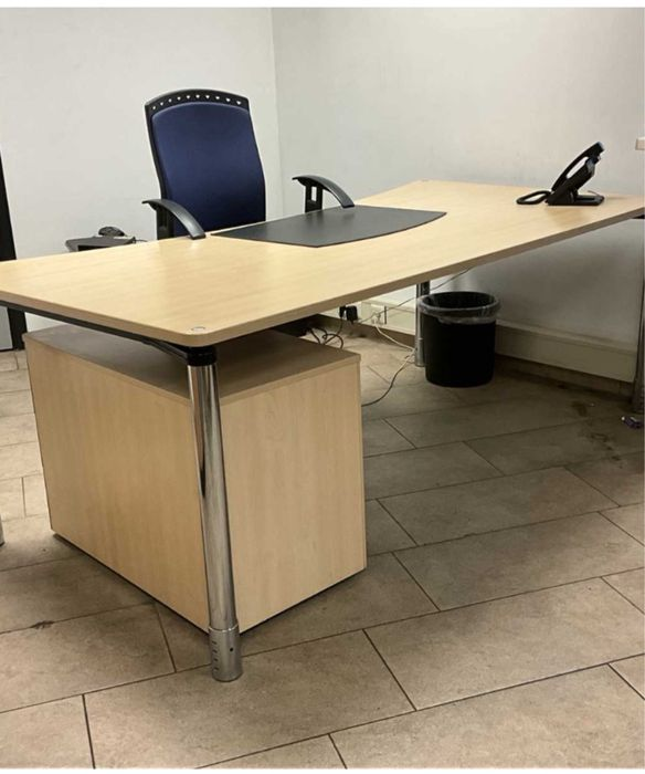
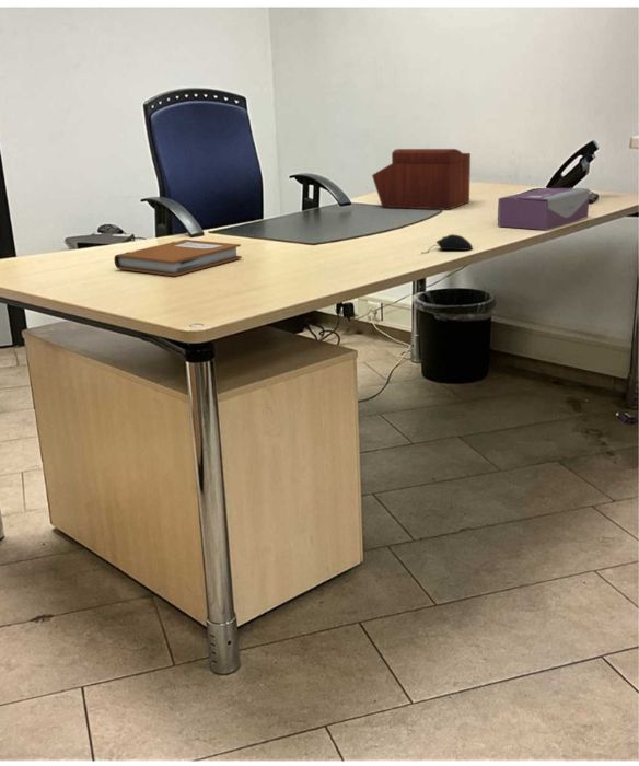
+ sewing box (421, 176)
+ tissue box (544, 207)
+ computer mouse (444, 243)
+ notebook (179, 255)
